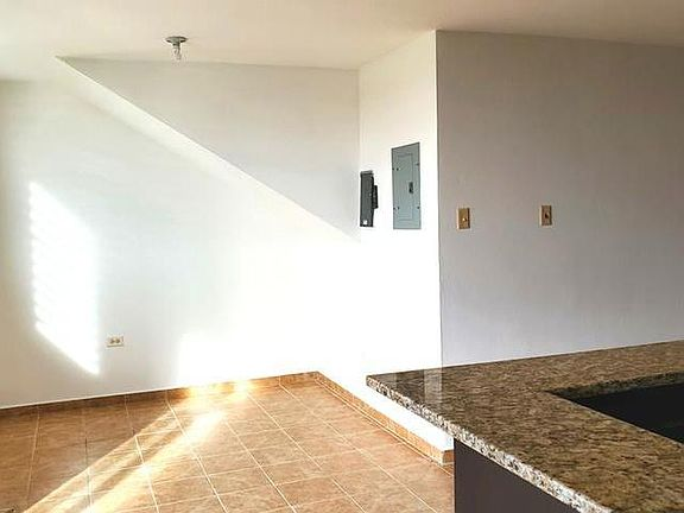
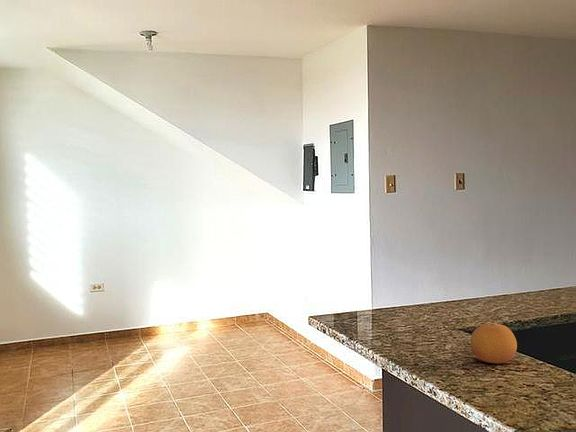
+ fruit (493, 343)
